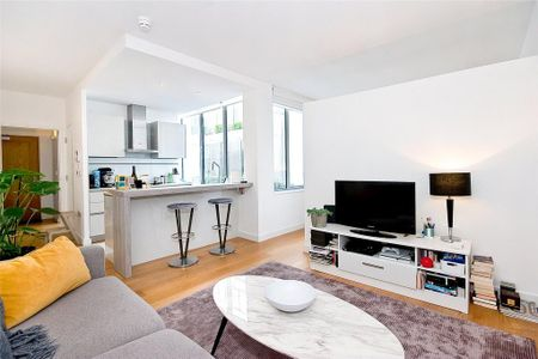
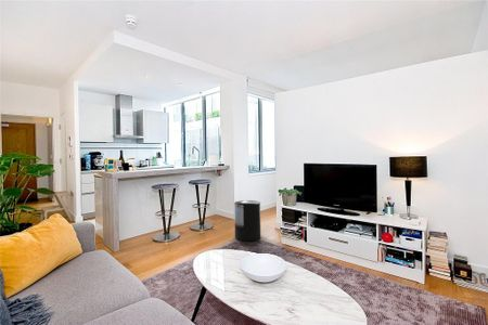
+ trash can (247, 219)
